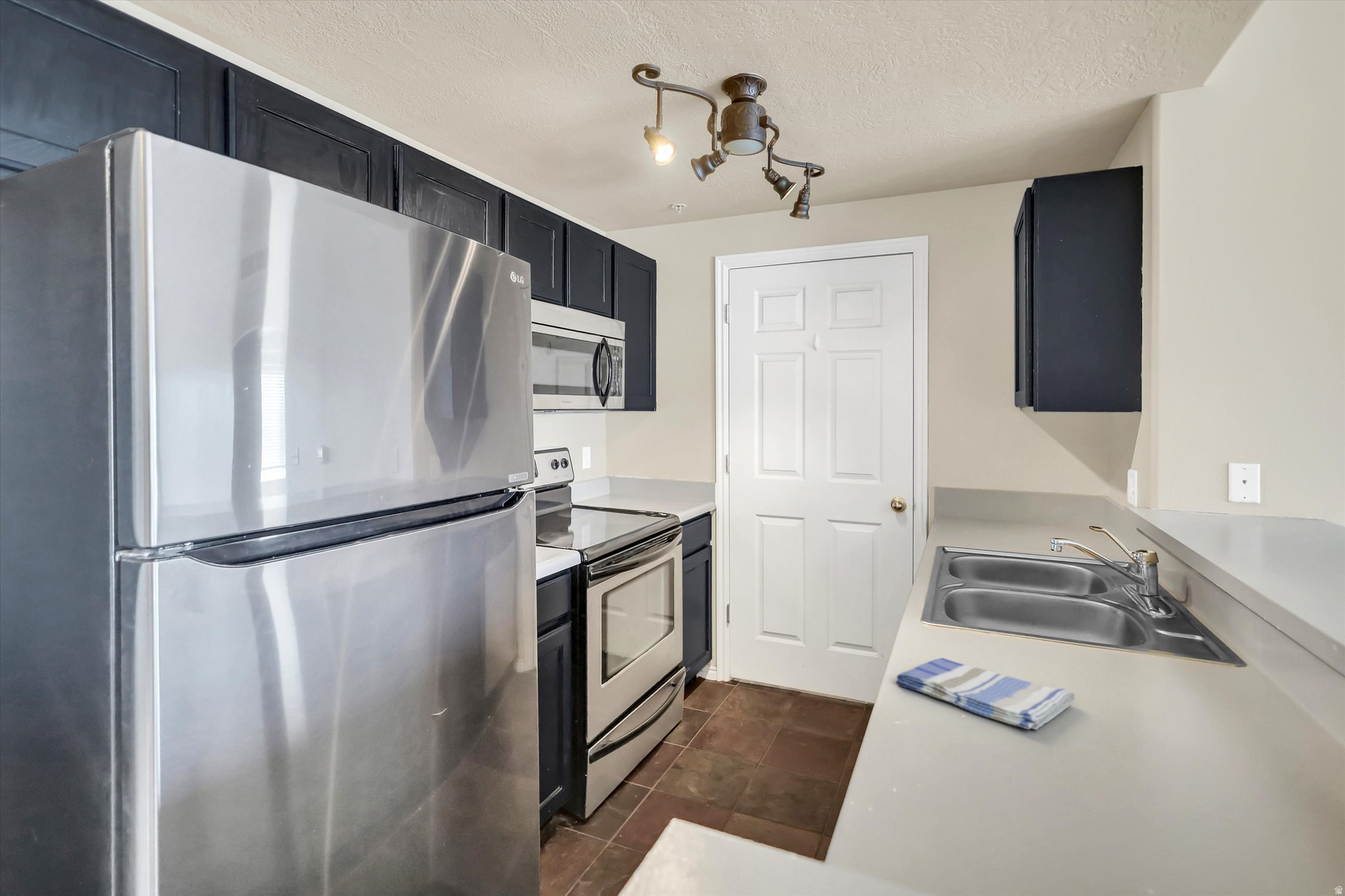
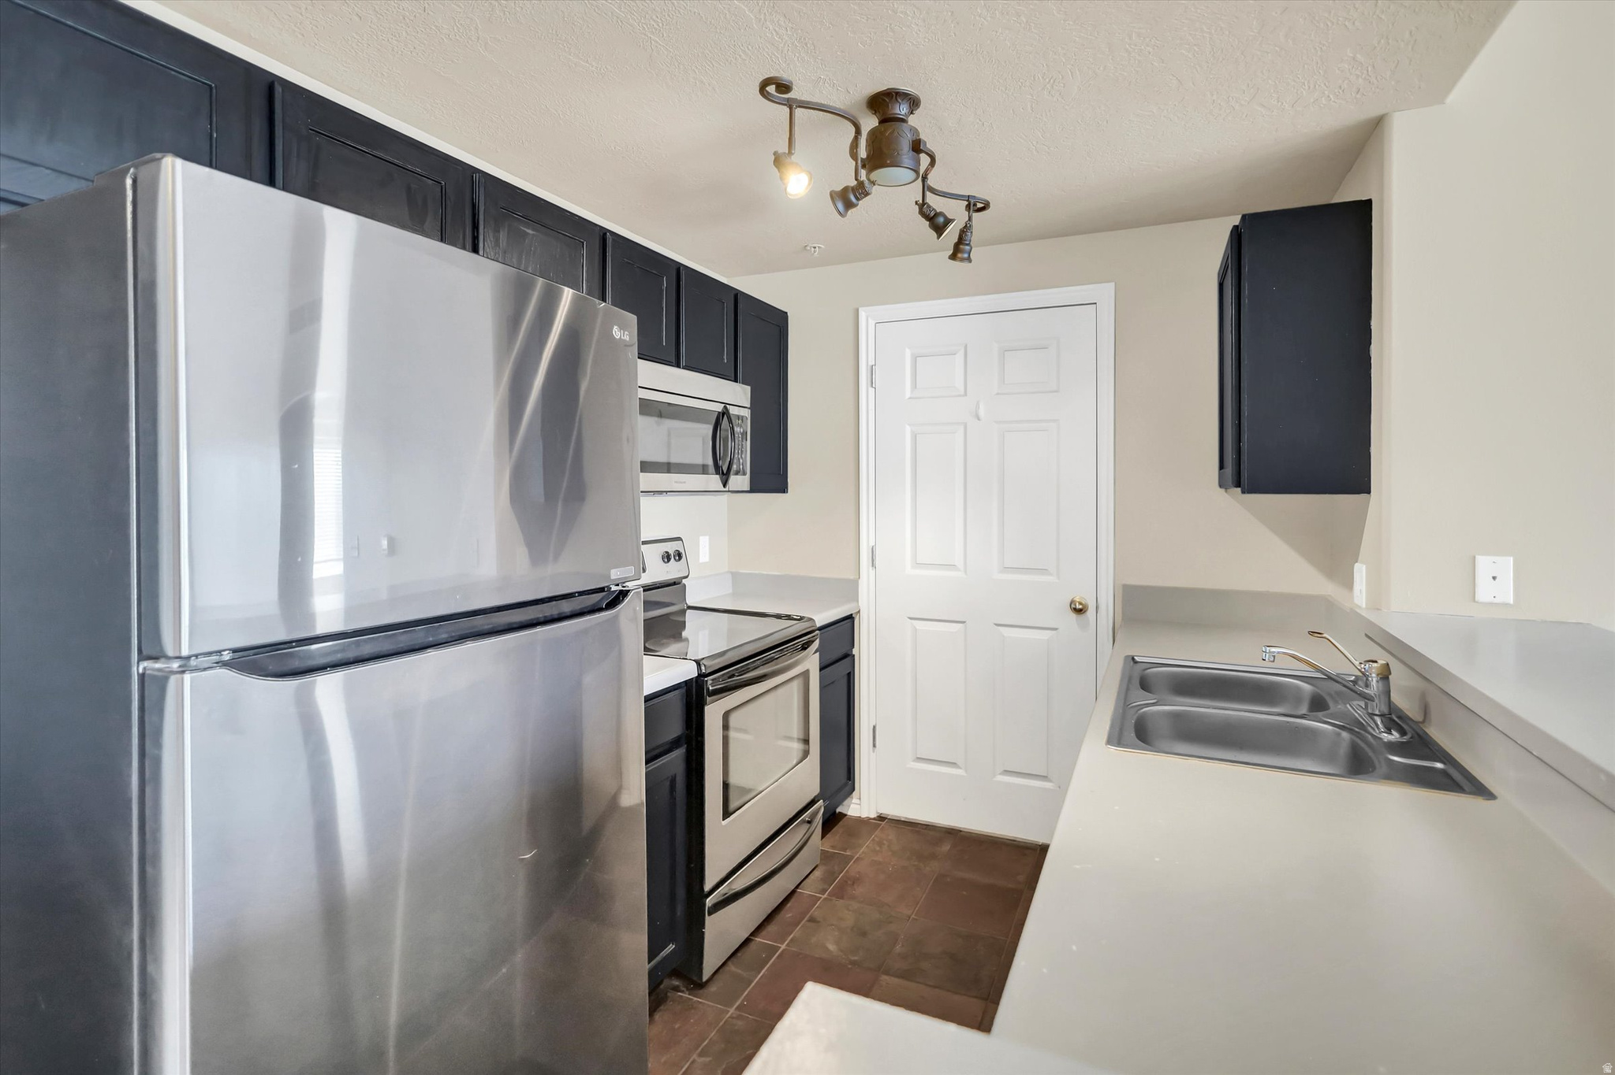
- dish towel (982, 687)
